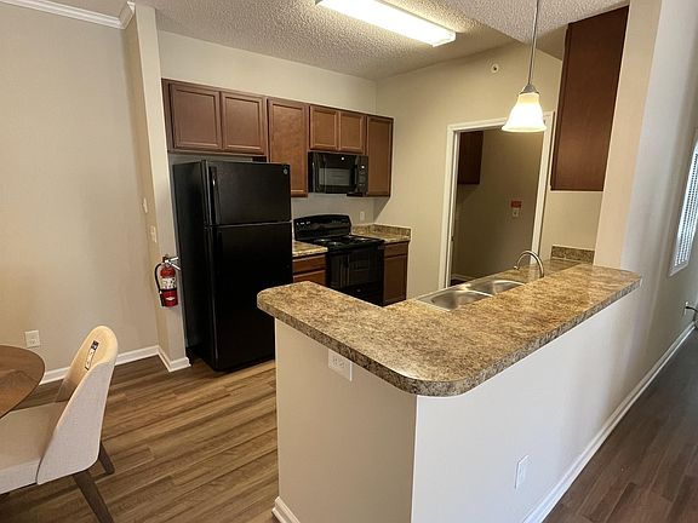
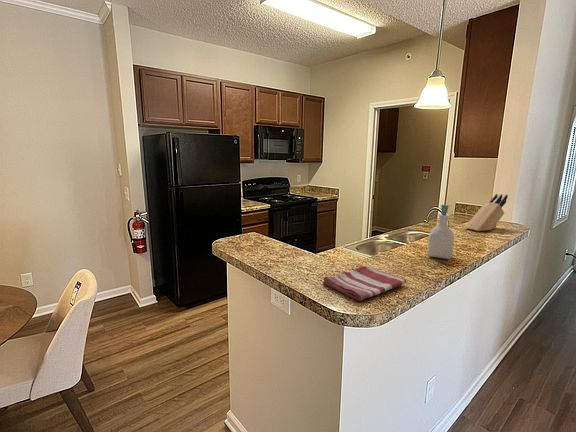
+ knife block (487, 211)
+ soap bottle (442, 230)
+ dish towel (364, 280)
